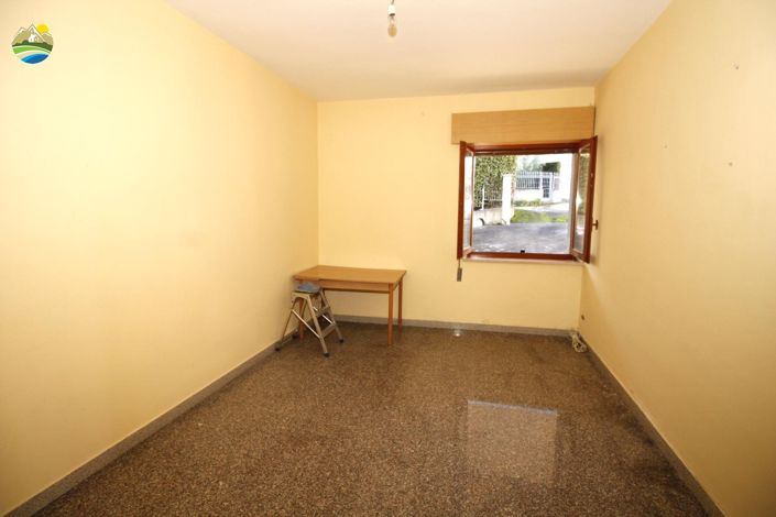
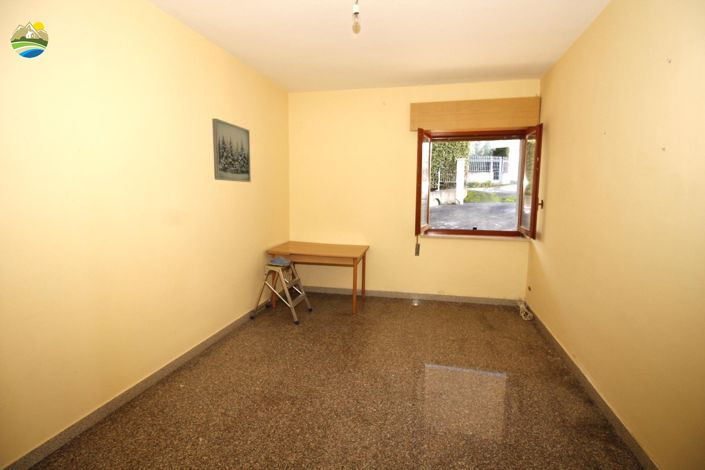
+ wall art (233, 153)
